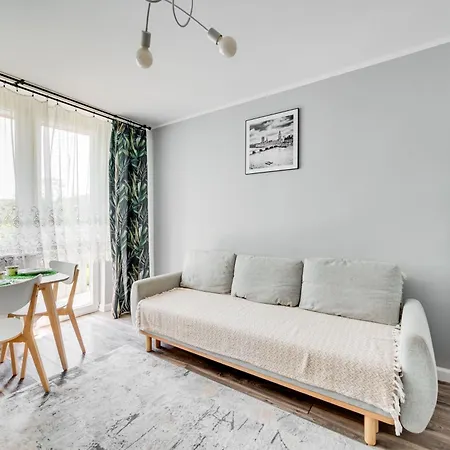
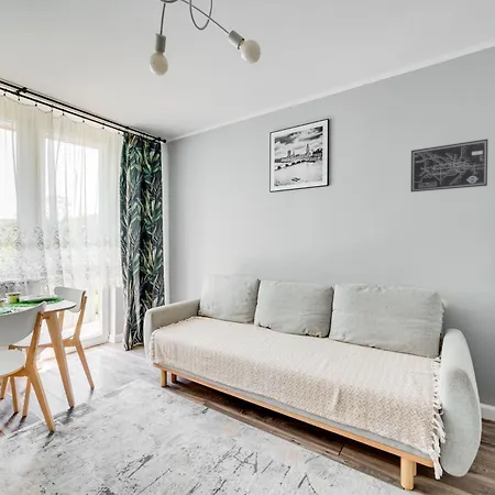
+ wall art (447, 166)
